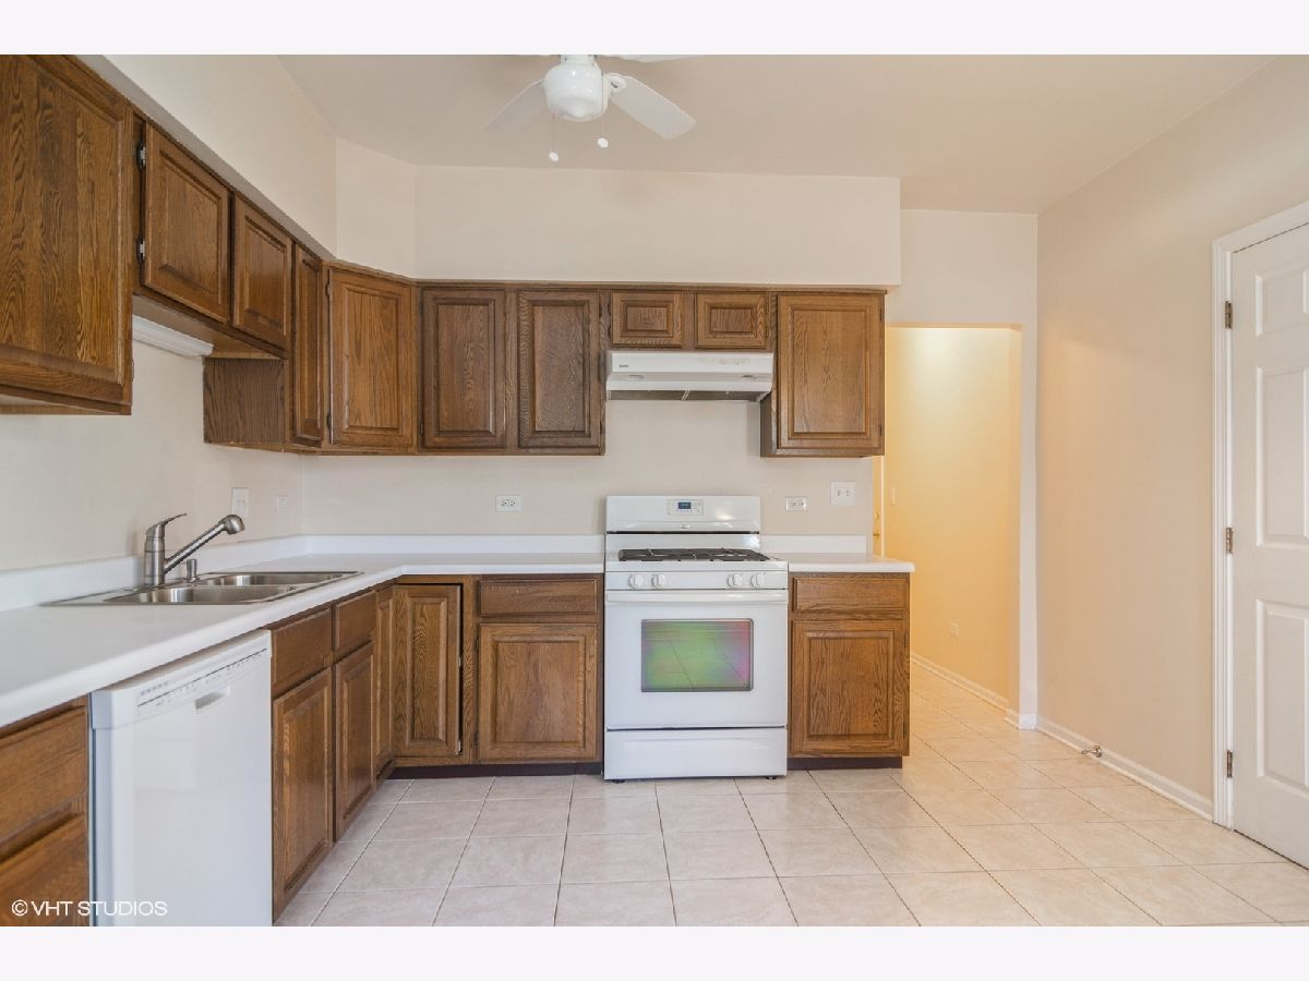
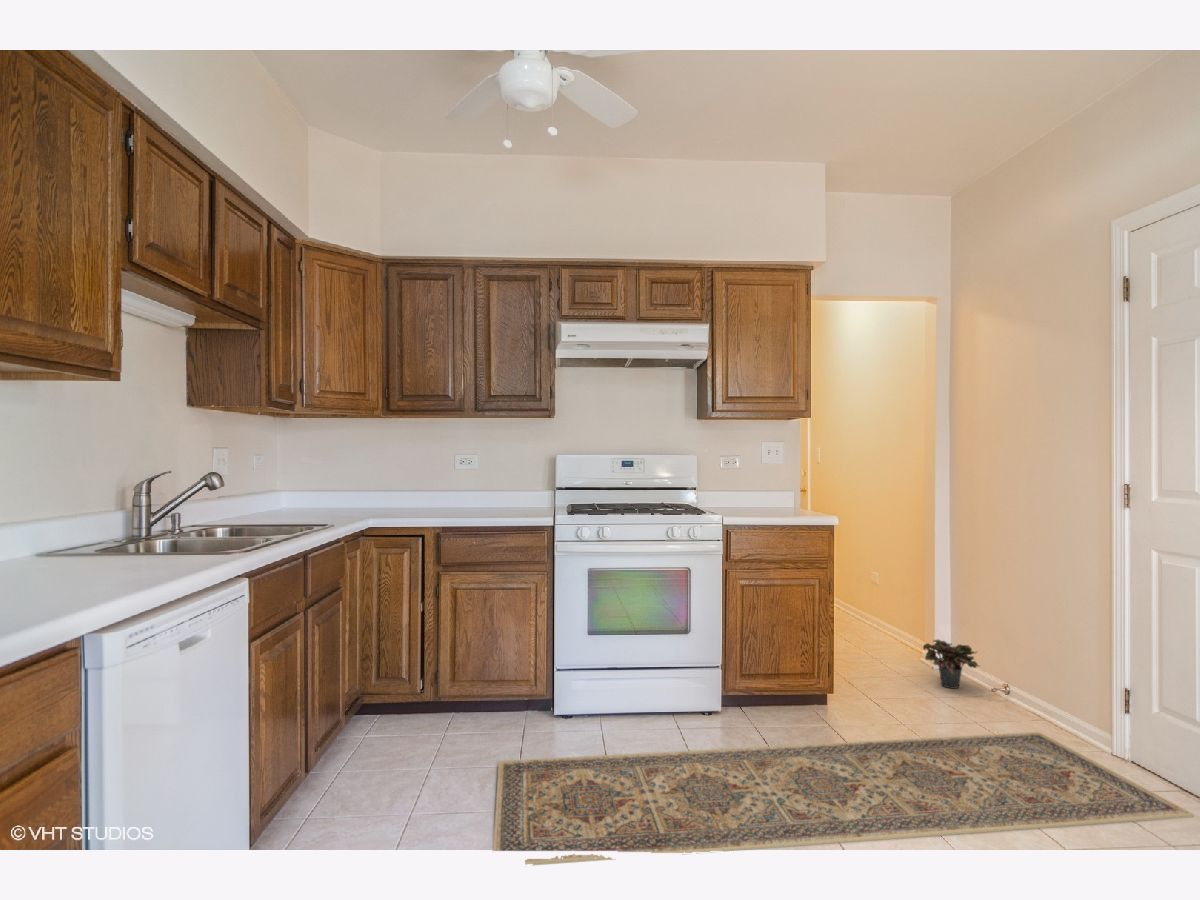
+ potted plant (951, 664)
+ rug (819, 786)
